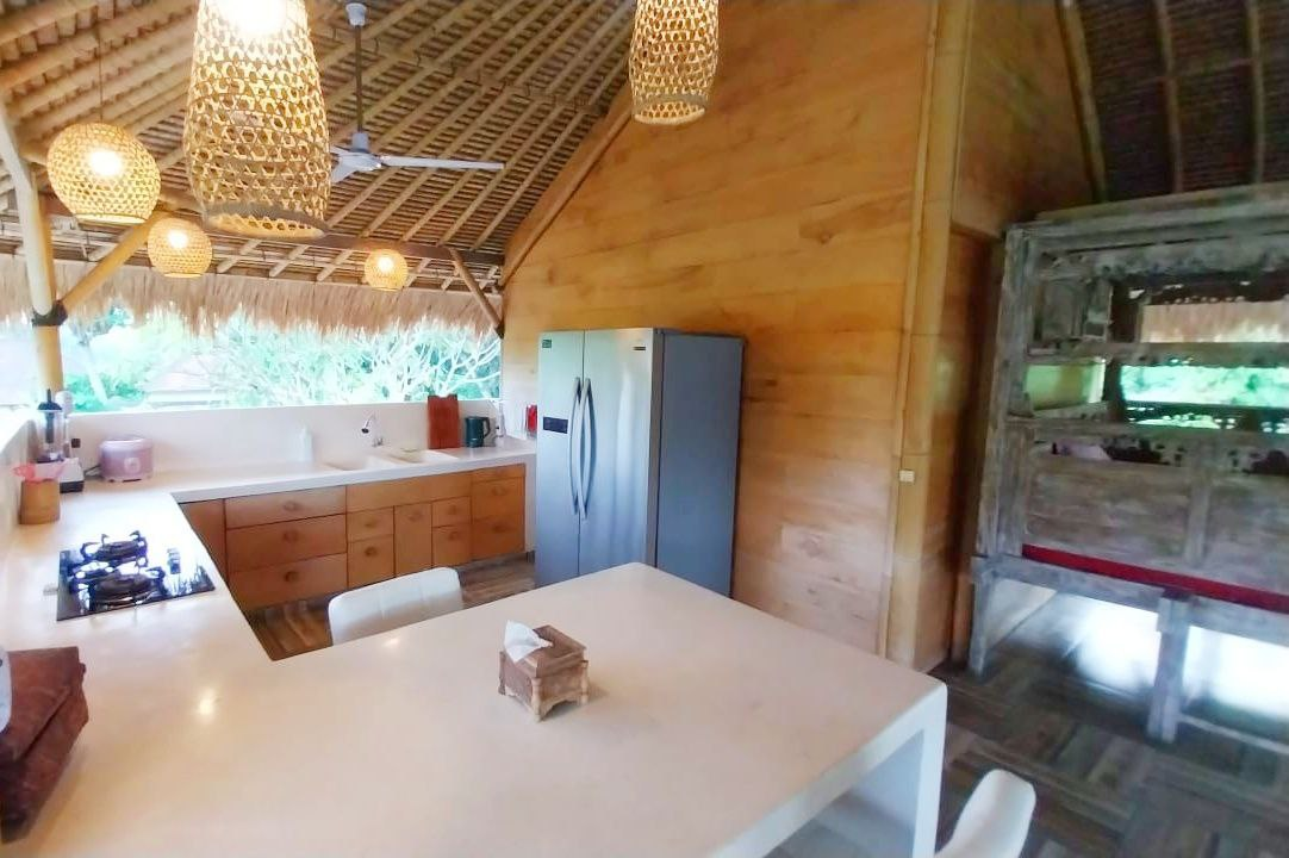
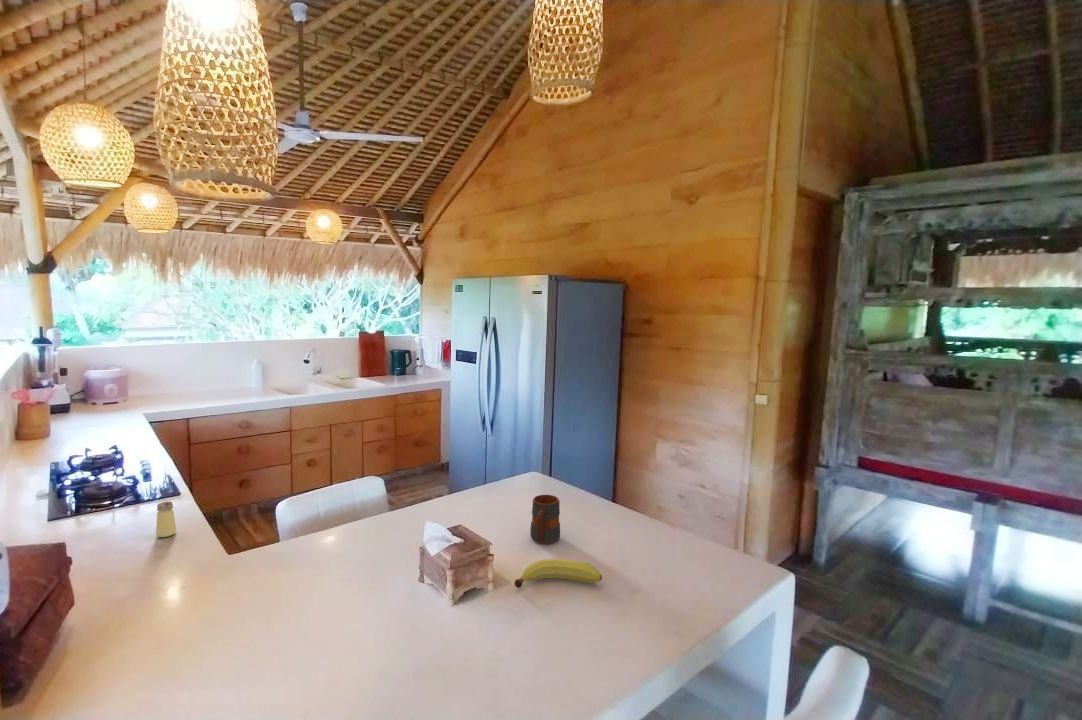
+ saltshaker (165, 518)
+ mug (544, 521)
+ fruit (559, 575)
